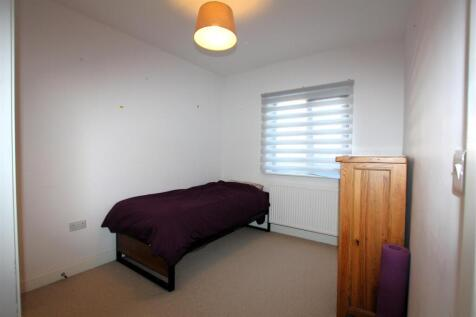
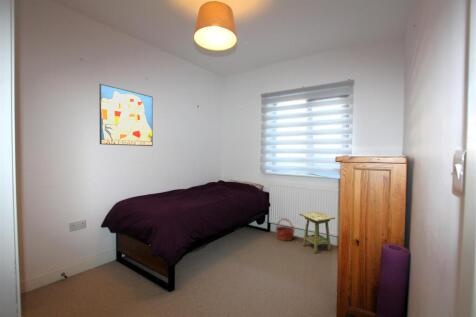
+ basket (284, 228)
+ wall art (128, 118)
+ side table (316, 231)
